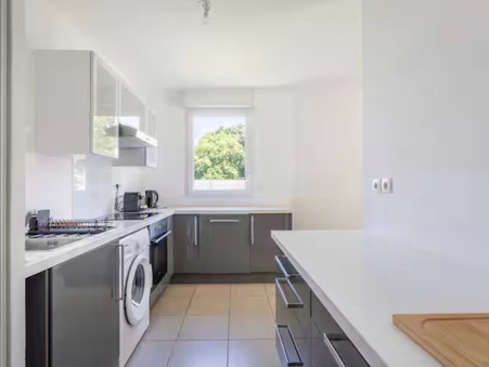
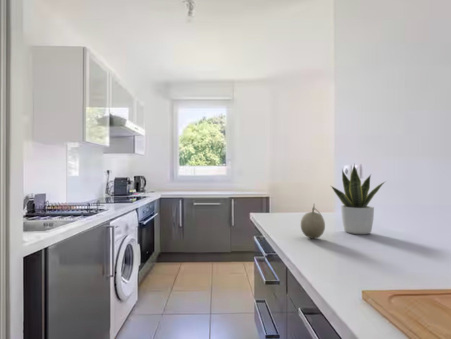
+ fruit (313, 221)
+ potted plant (358, 197)
